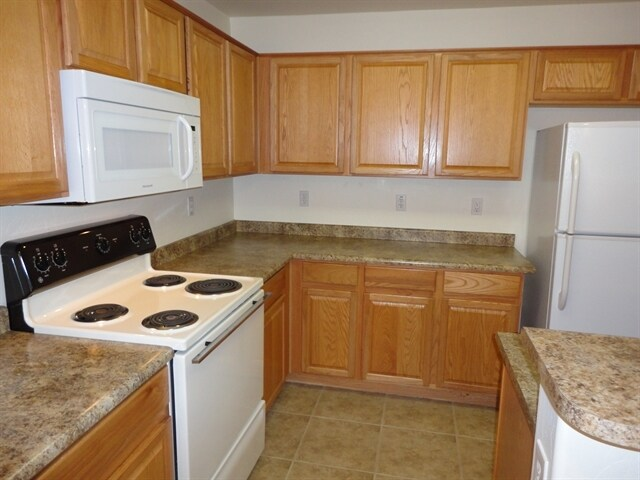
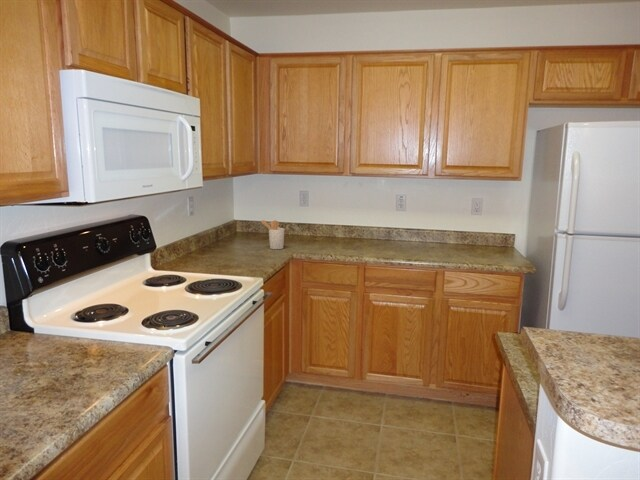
+ utensil holder (272, 233)
